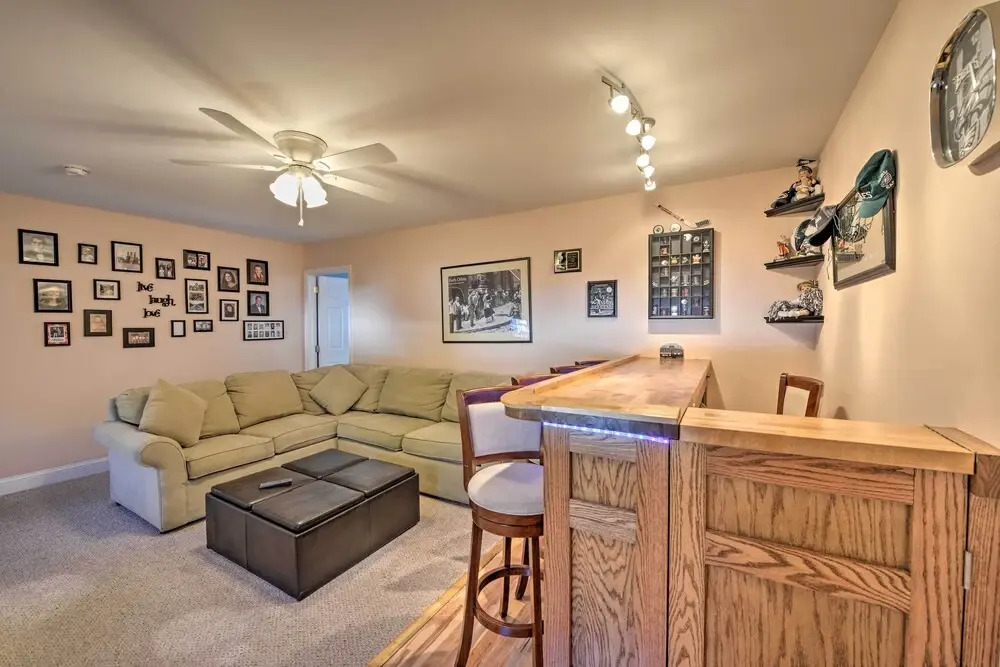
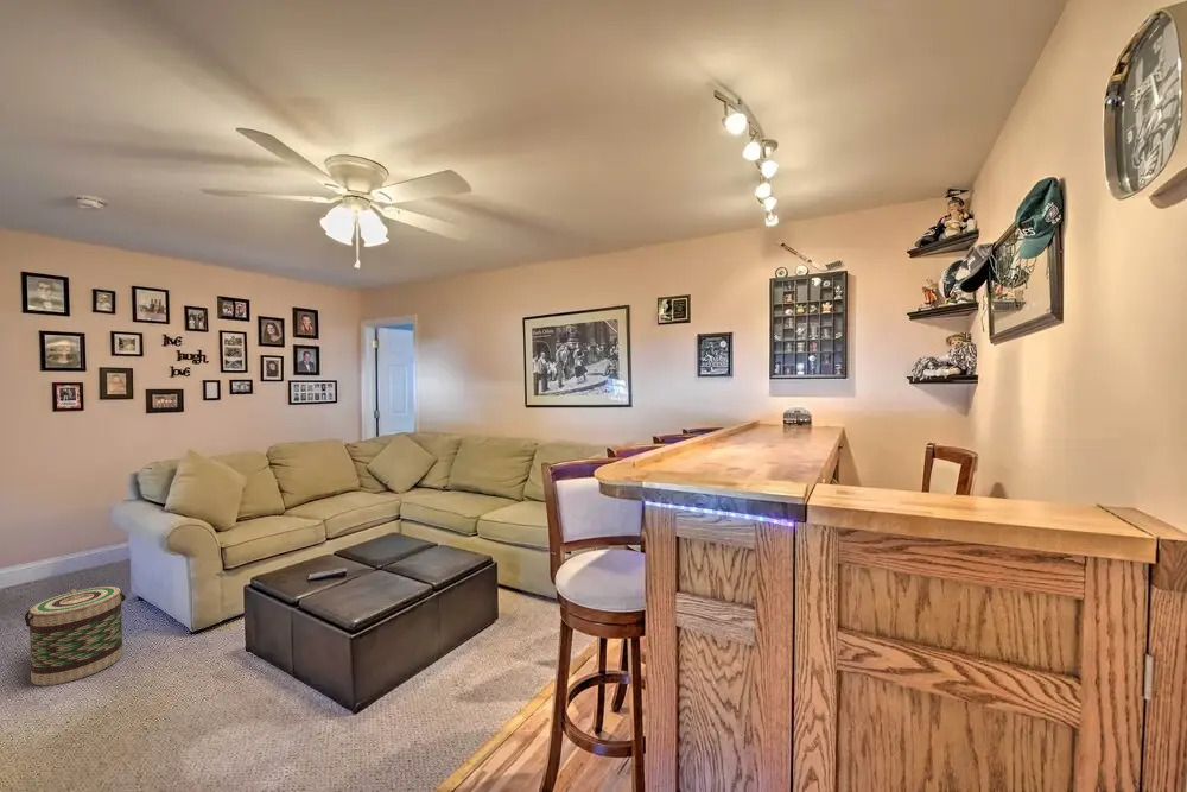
+ basket (77, 629)
